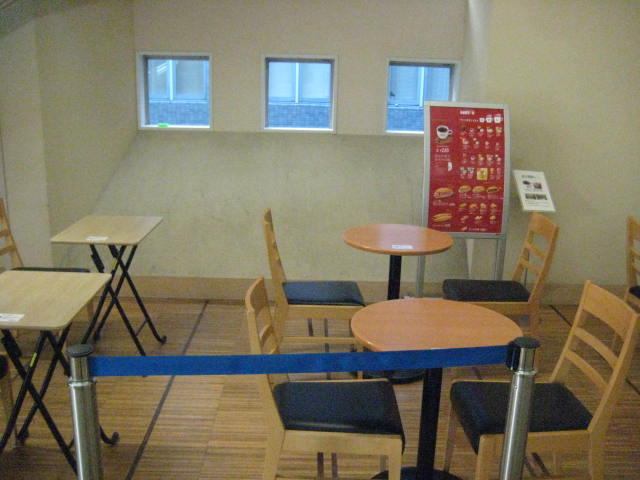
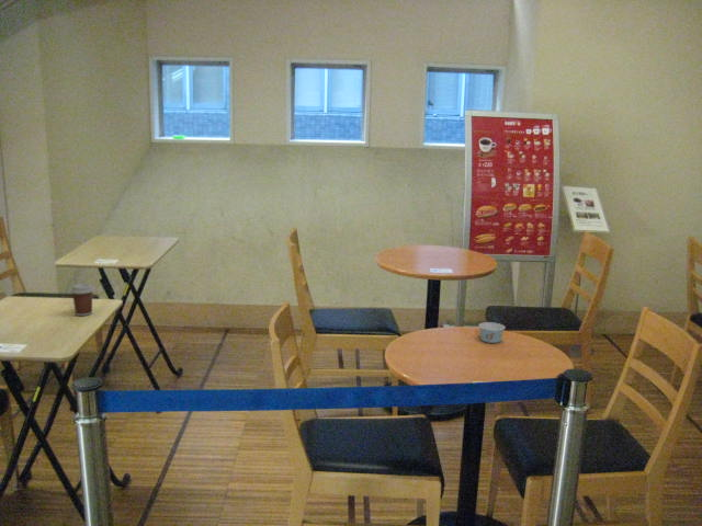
+ coffee cup (82, 299)
+ paper cup (490, 332)
